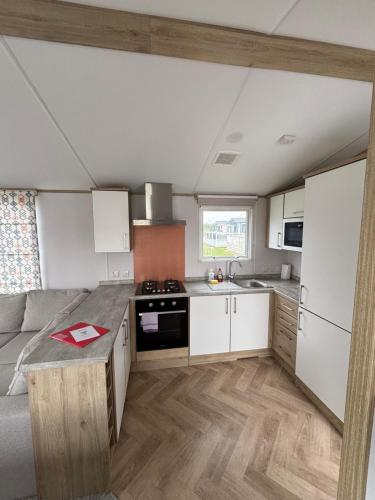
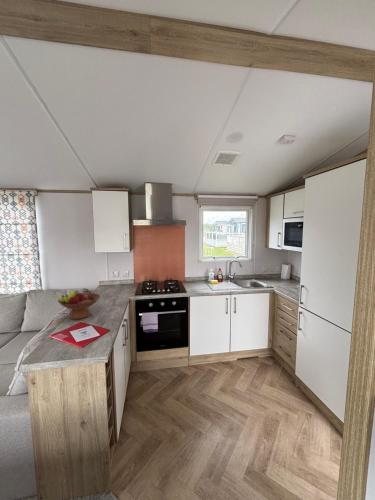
+ fruit bowl (80, 303)
